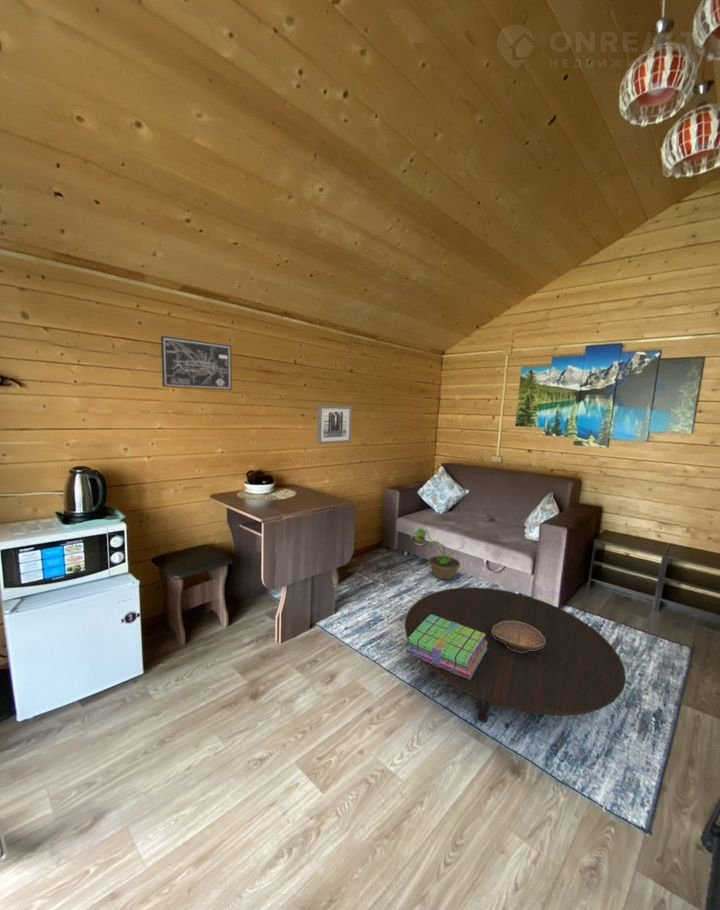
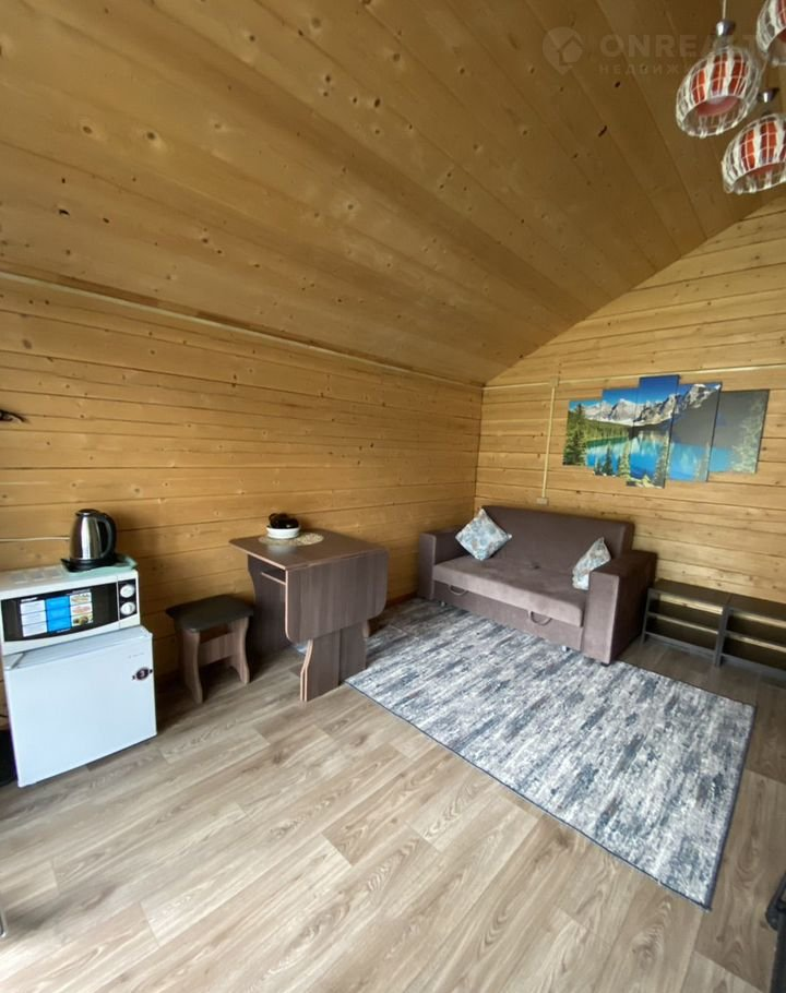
- decorative bowl (517, 638)
- wall art (198, 364)
- table (503, 654)
- wall art (335, 424)
- stack of books (447, 644)
- decorative plant (430, 546)
